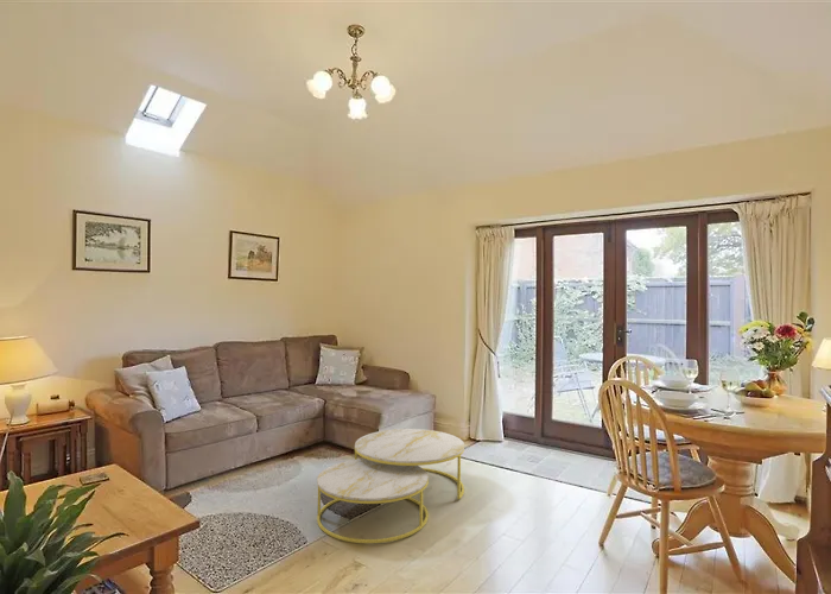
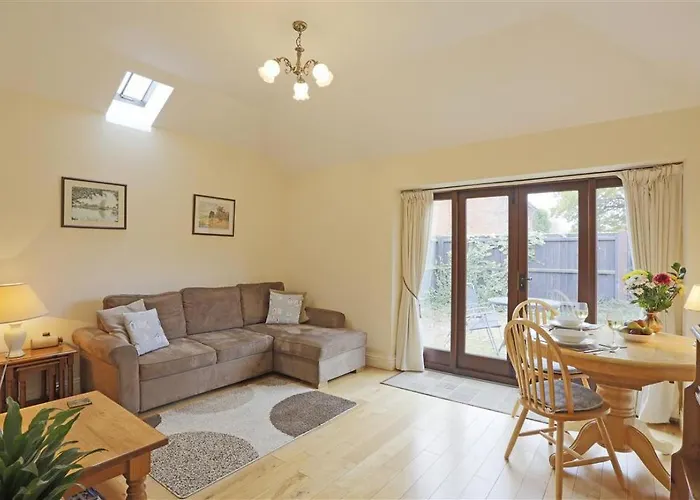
- coffee table (393, 475)
